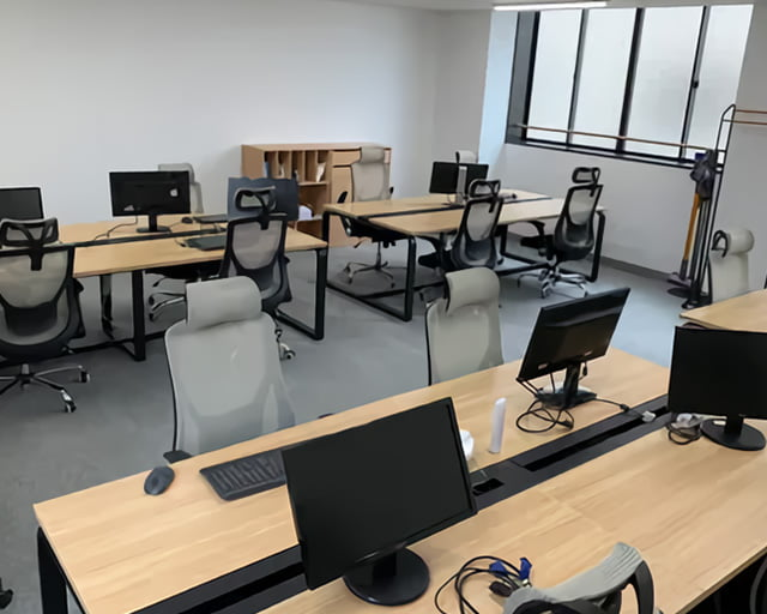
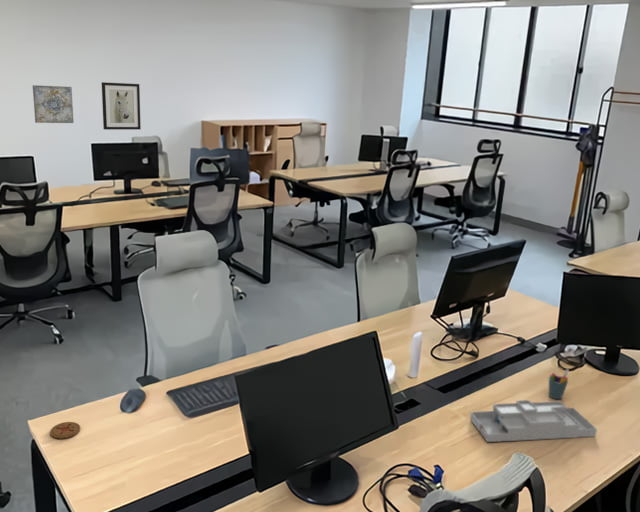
+ wall art (121, 106)
+ pen holder (557, 383)
+ coaster (65, 430)
+ desk organizer (533, 418)
+ wall art (53, 104)
